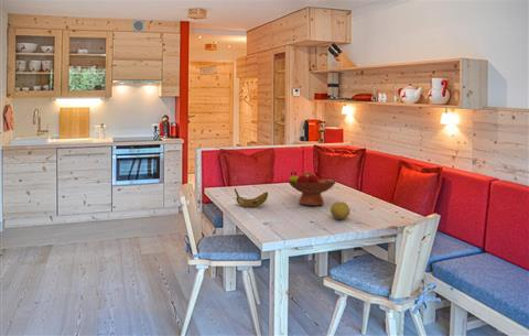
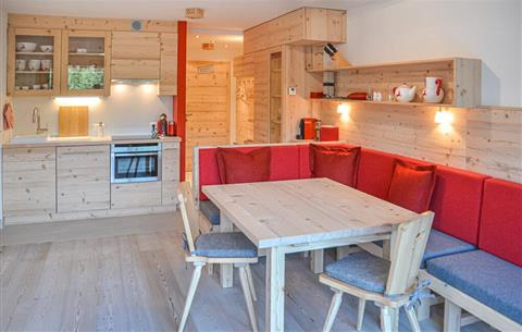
- banana (252, 198)
- fruit bowl (311, 187)
- fruit (339, 210)
